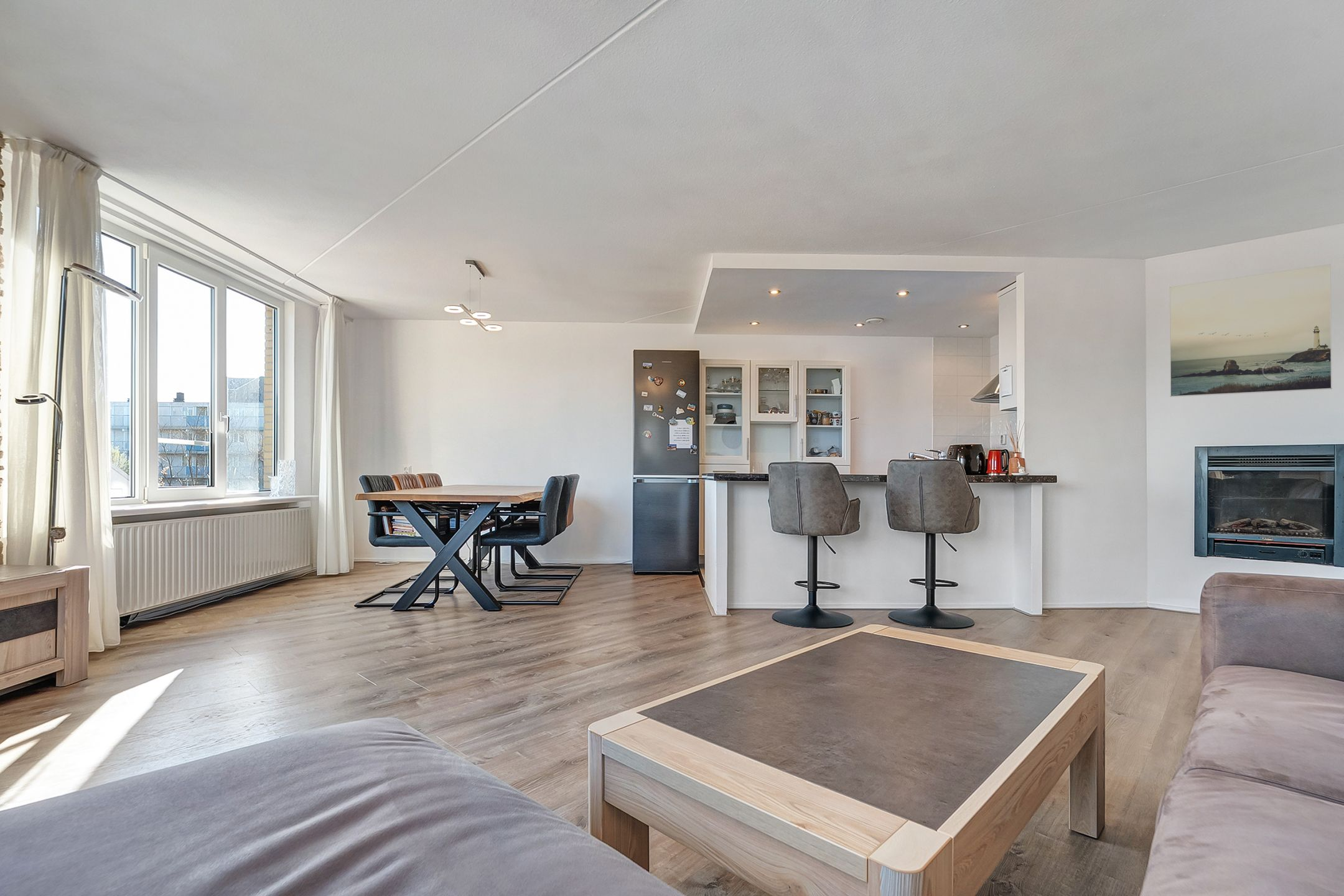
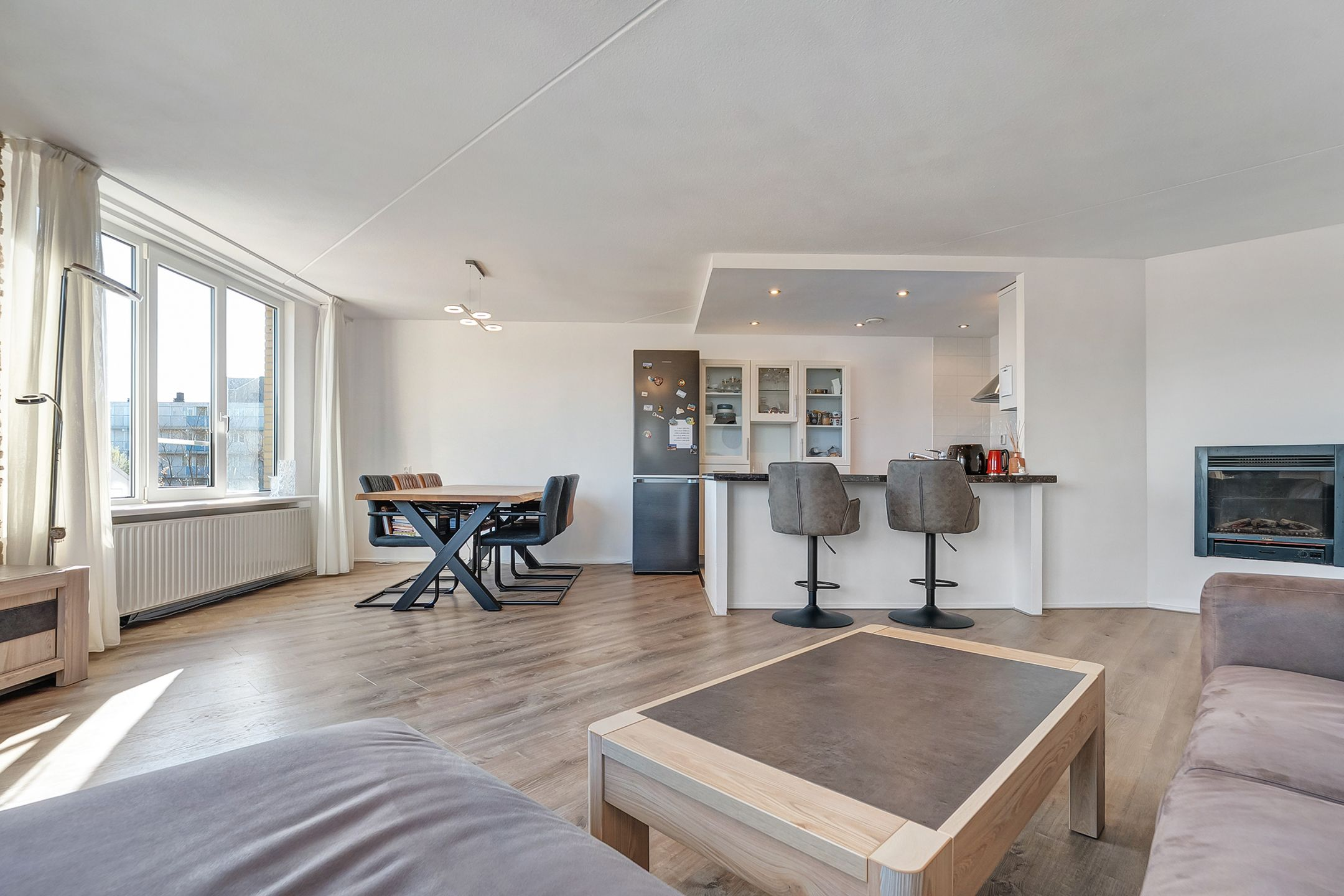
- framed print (1245, 335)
